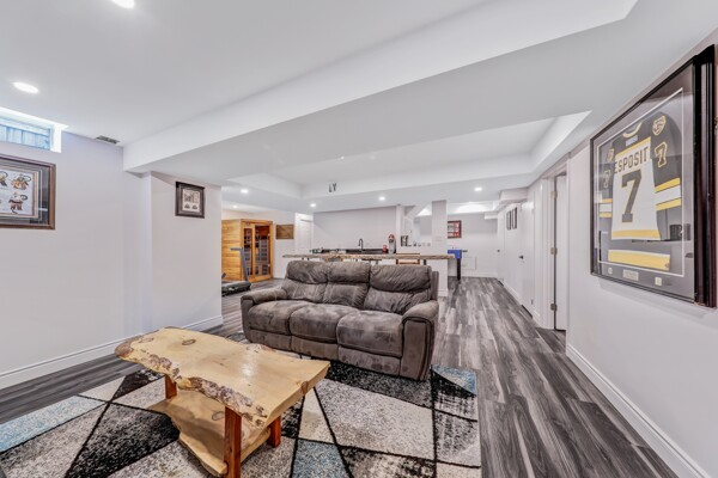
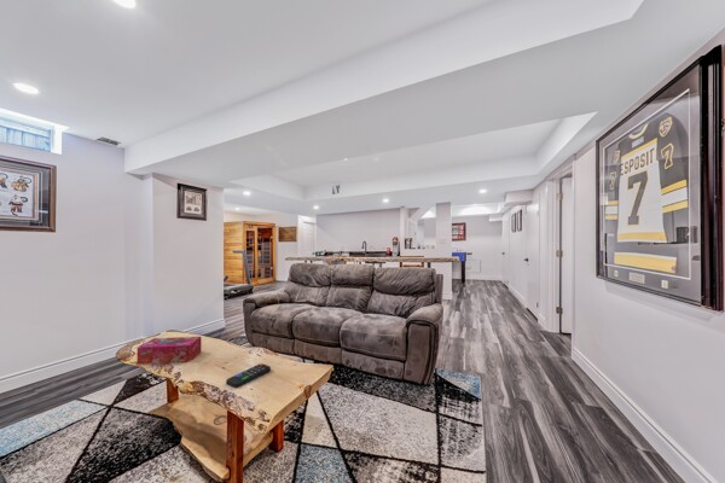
+ remote control (249, 374)
+ tissue box (170, 349)
